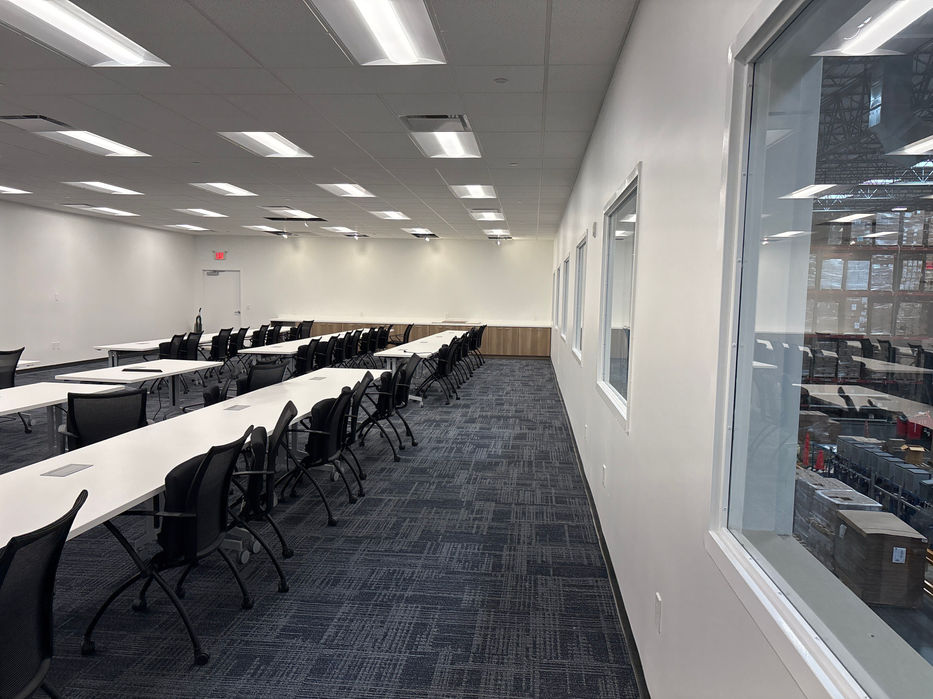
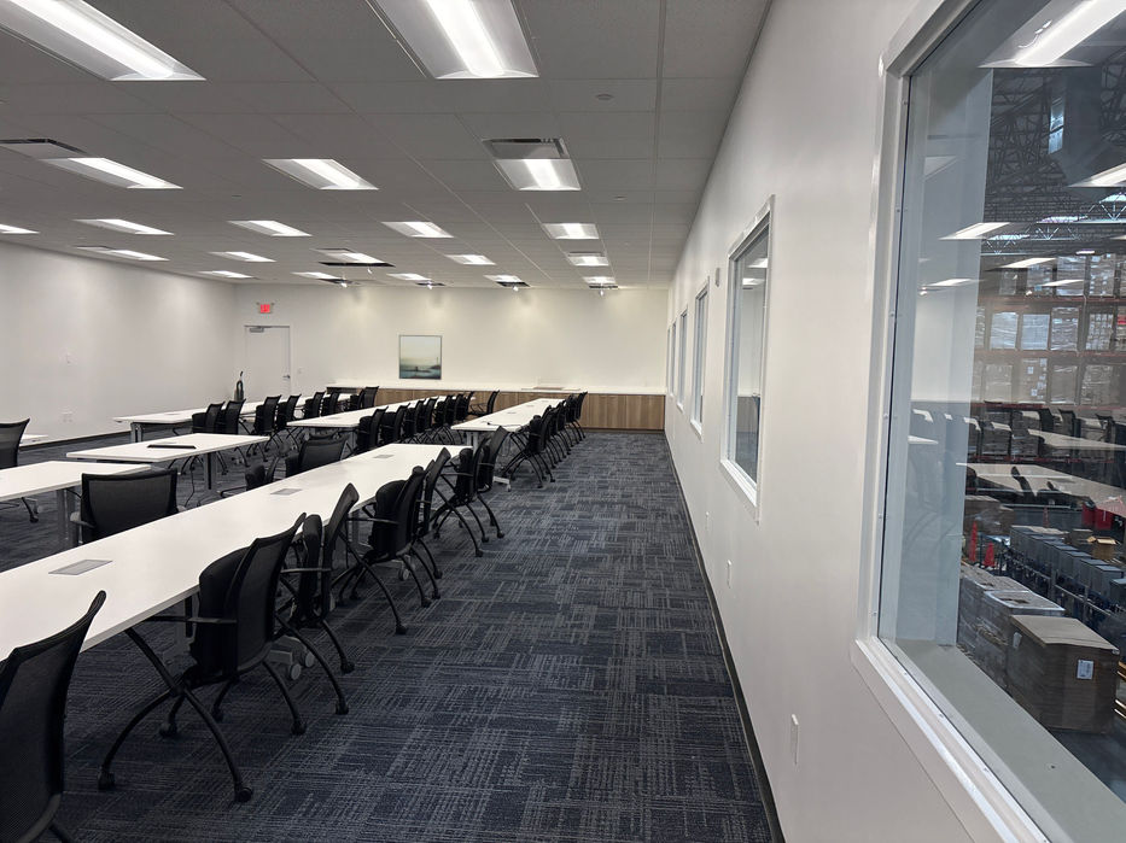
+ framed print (420, 357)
